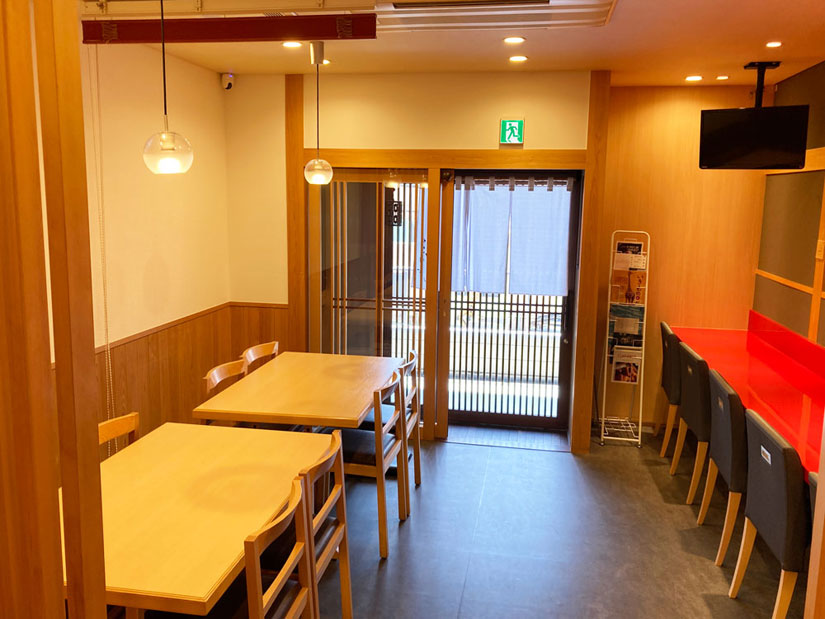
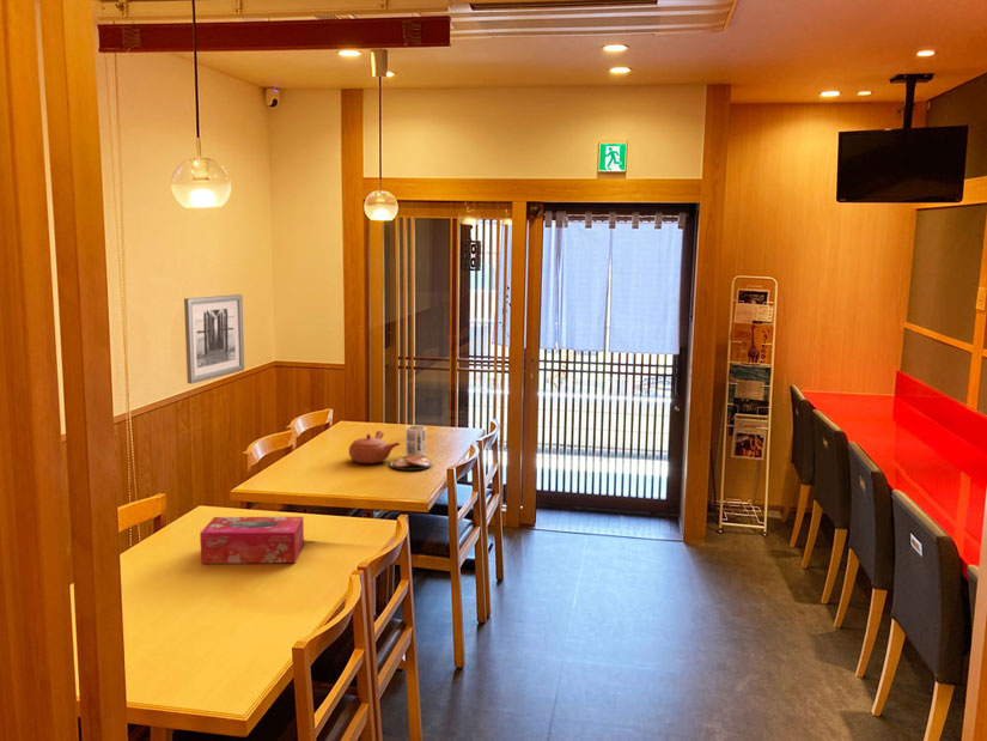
+ teapot (391, 445)
+ tissue box (254, 539)
+ wall art (215, 336)
